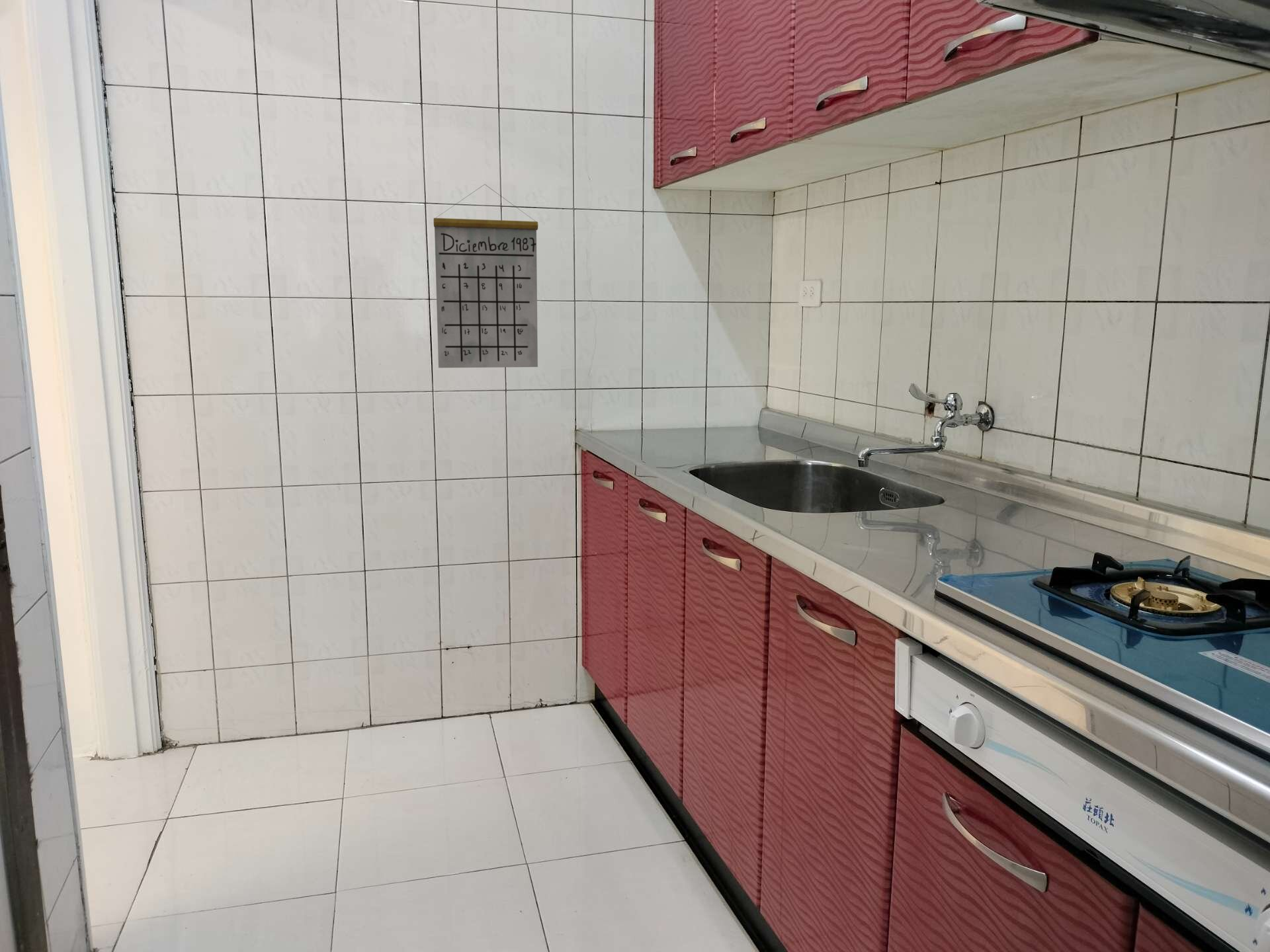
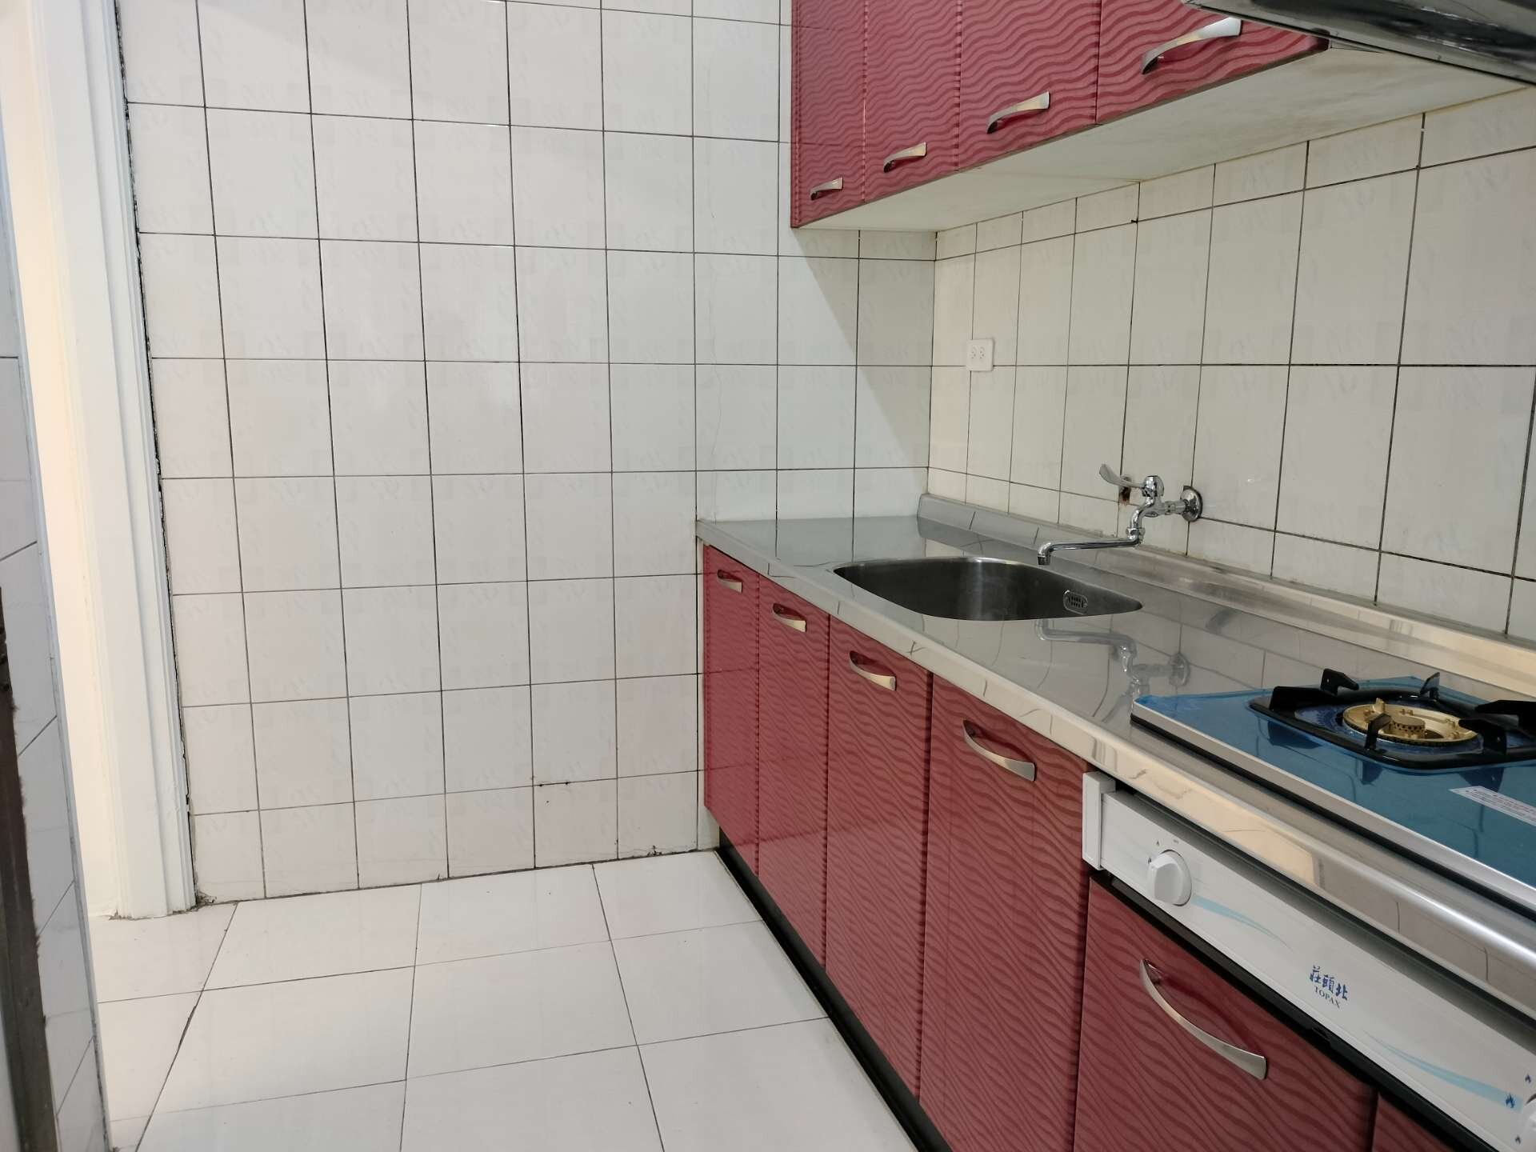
- calendar (487, 277)
